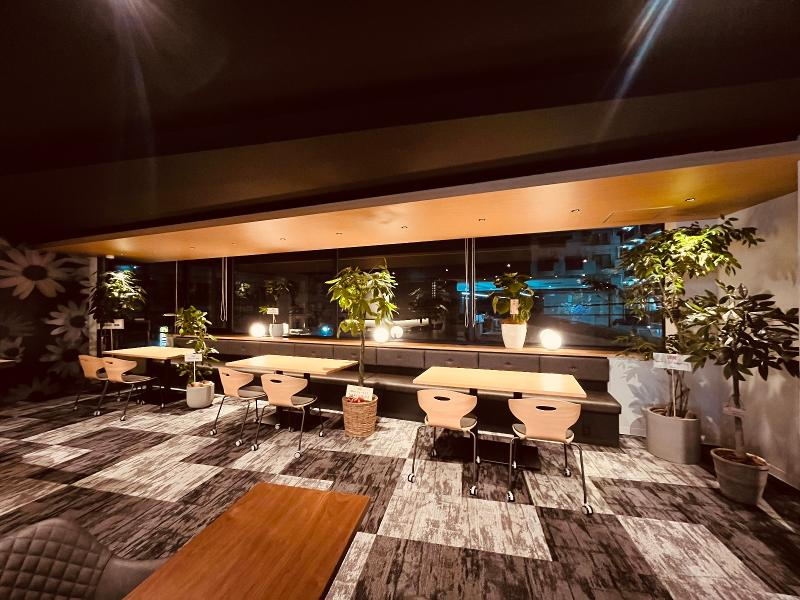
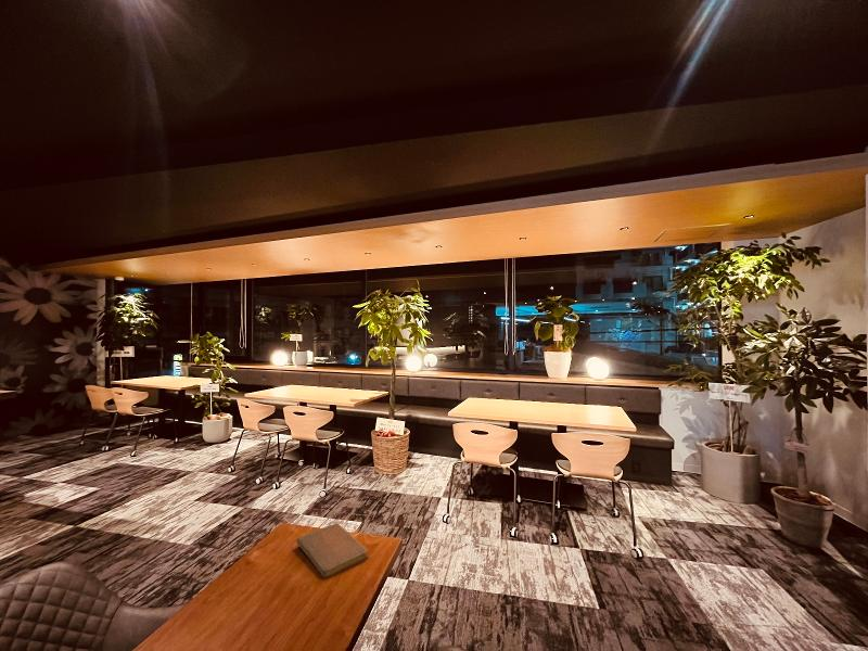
+ notebook (331, 547)
